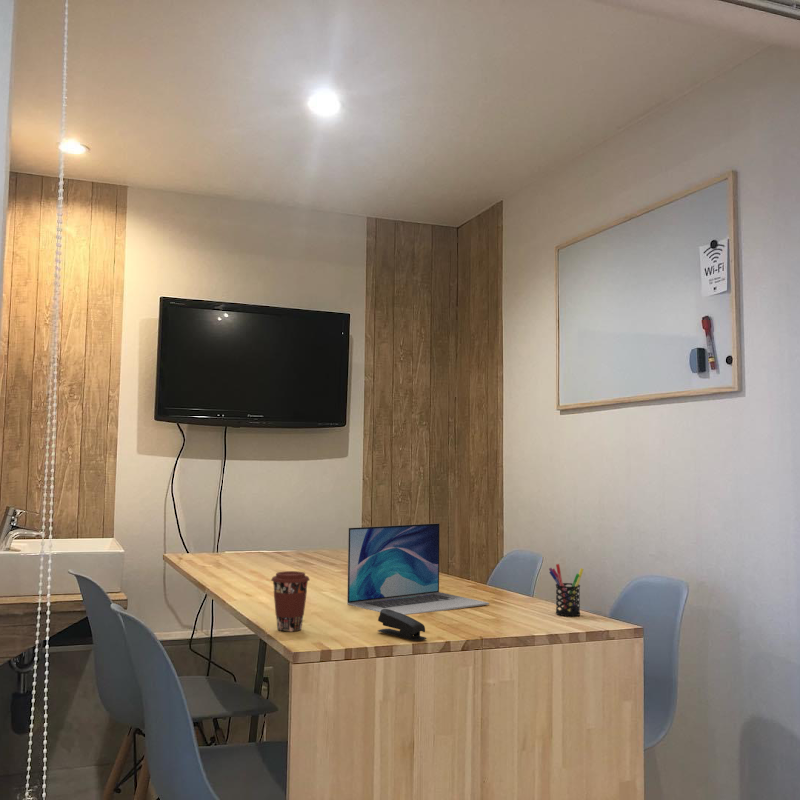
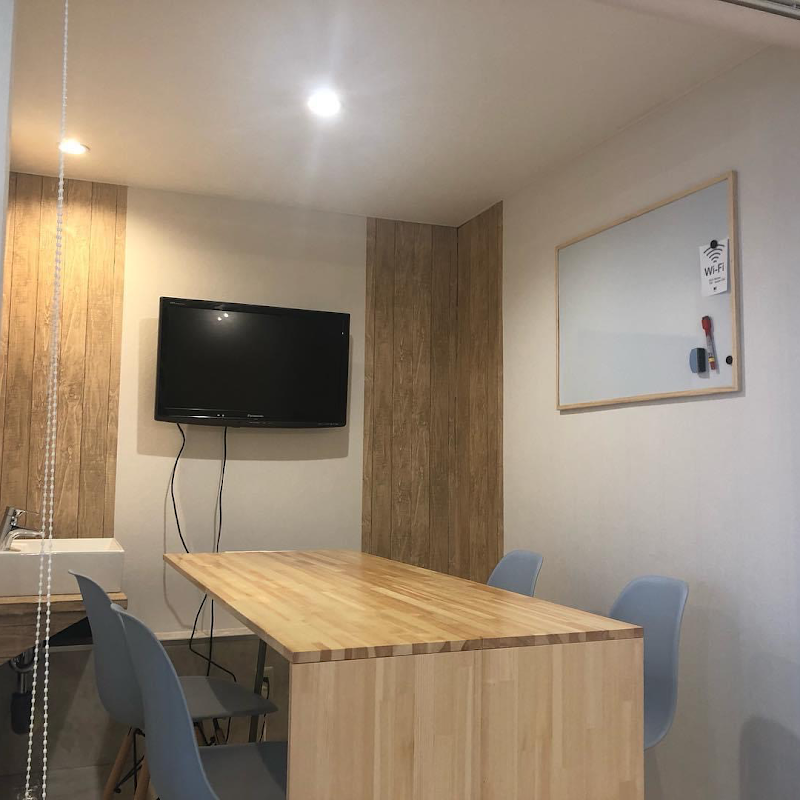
- stapler (401, 624)
- coffee cup (290, 601)
- pen holder (568, 589)
- laptop (418, 566)
